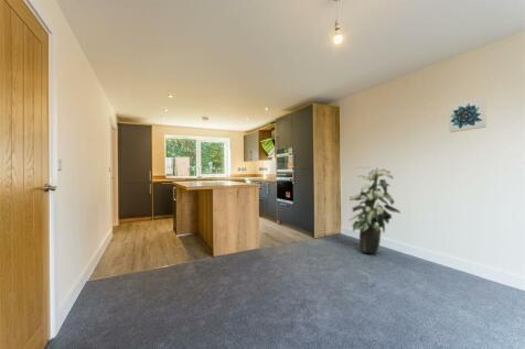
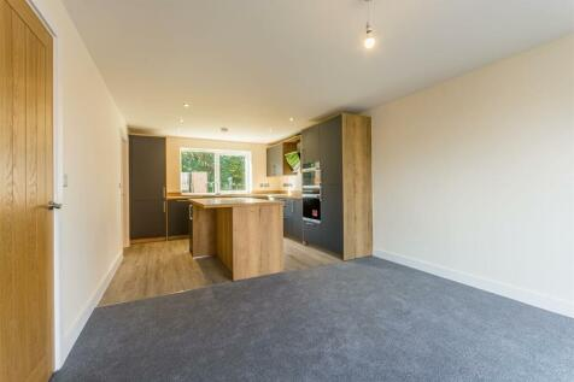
- indoor plant (369, 208)
- wall art (467, 116)
